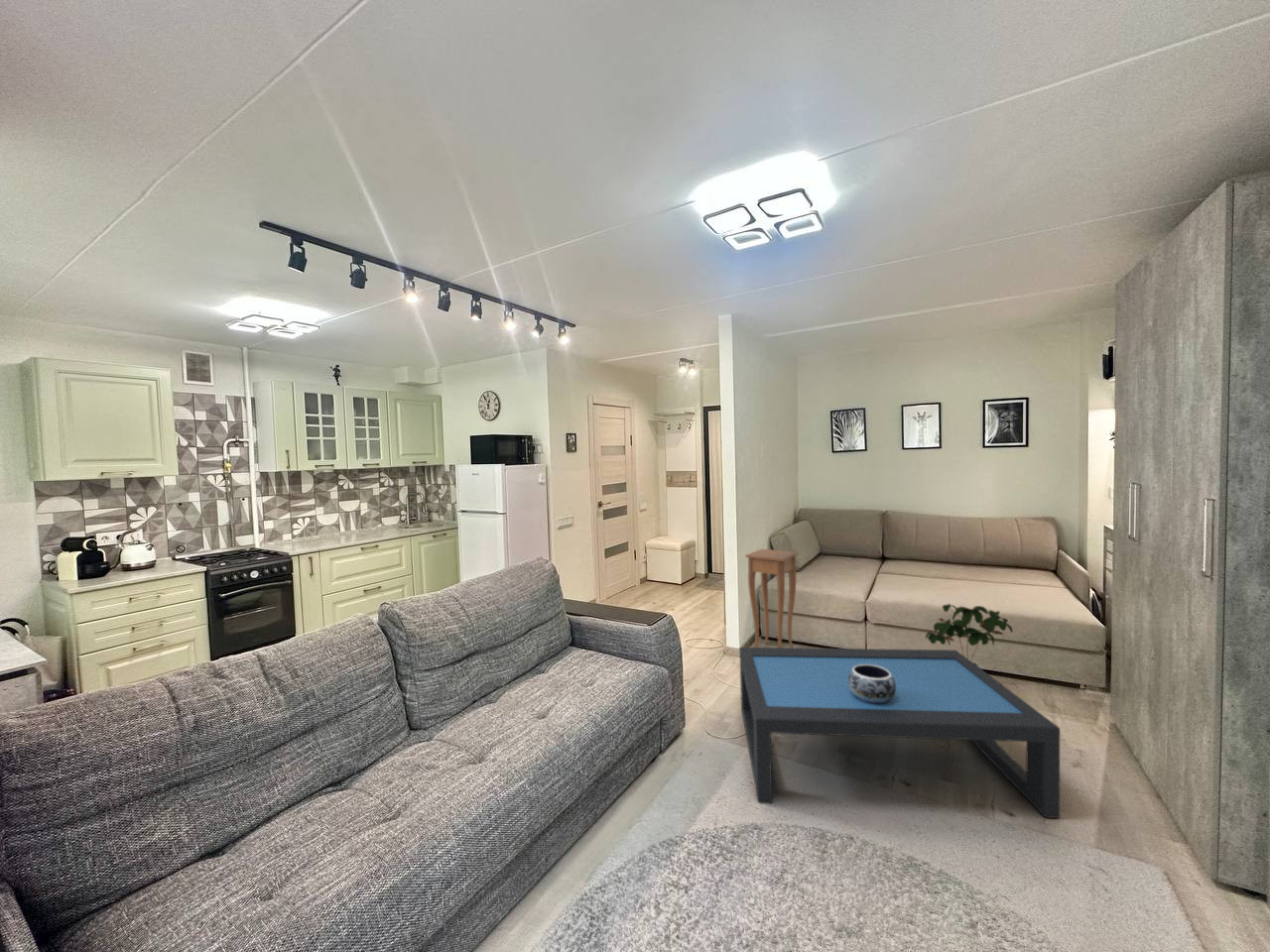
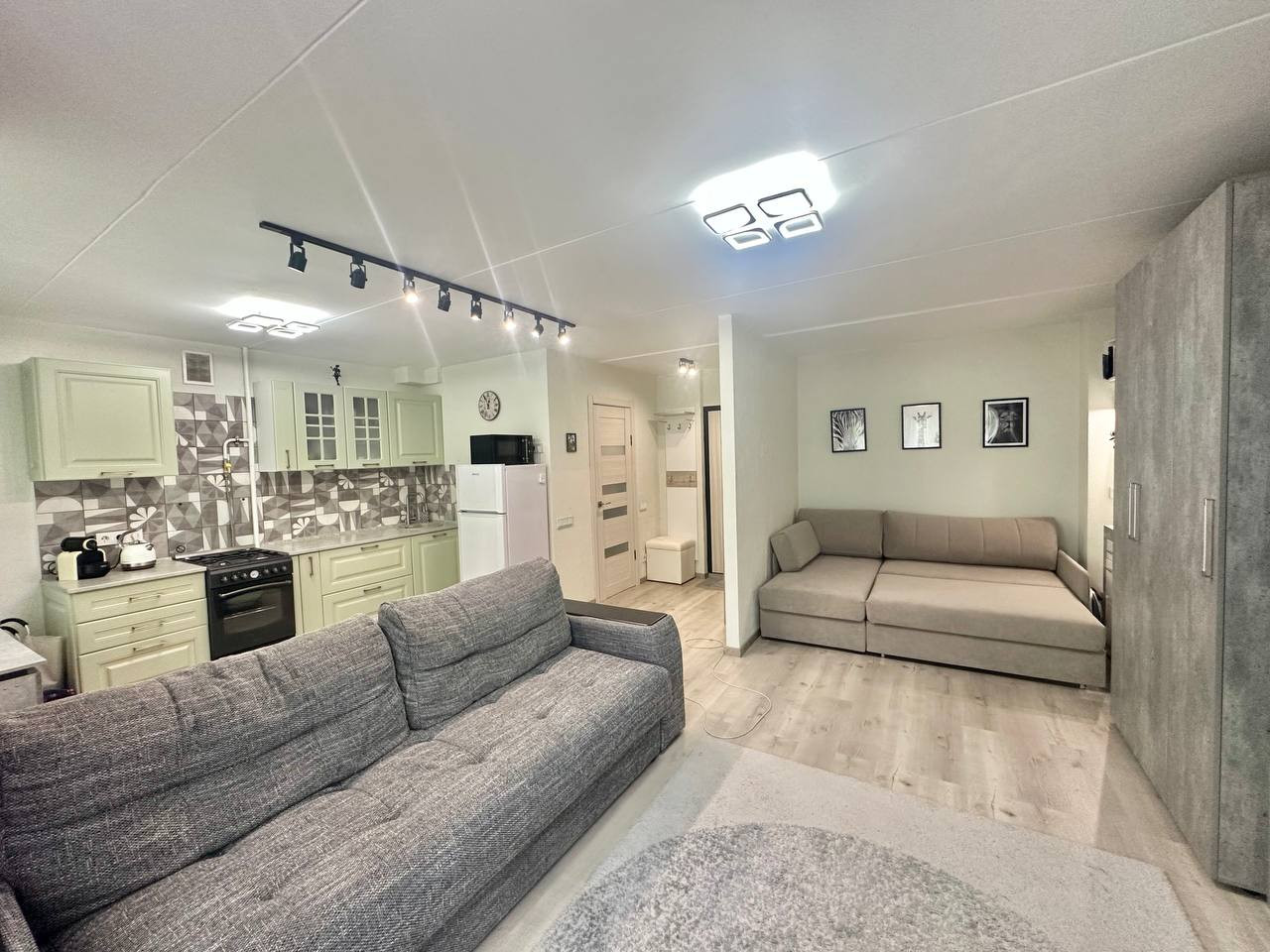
- potted plant (967, 643)
- decorative bowl (871, 680)
- side table (767, 602)
- coffee table (869, 716)
